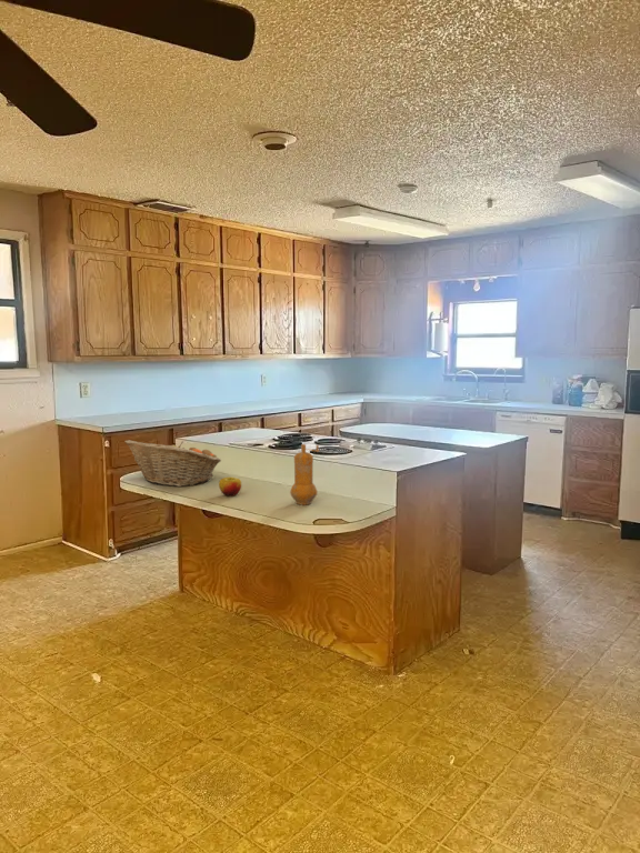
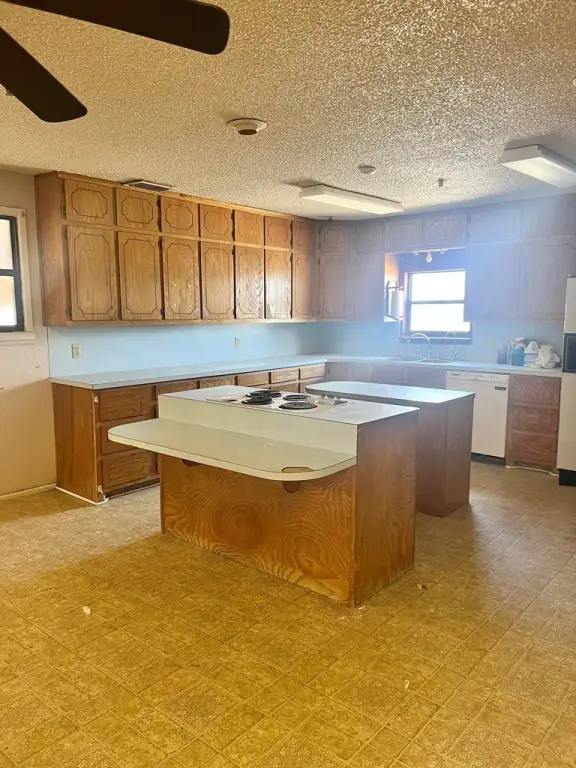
- fruit basket (172, 459)
- apple (230, 485)
- pepper mill (306, 473)
